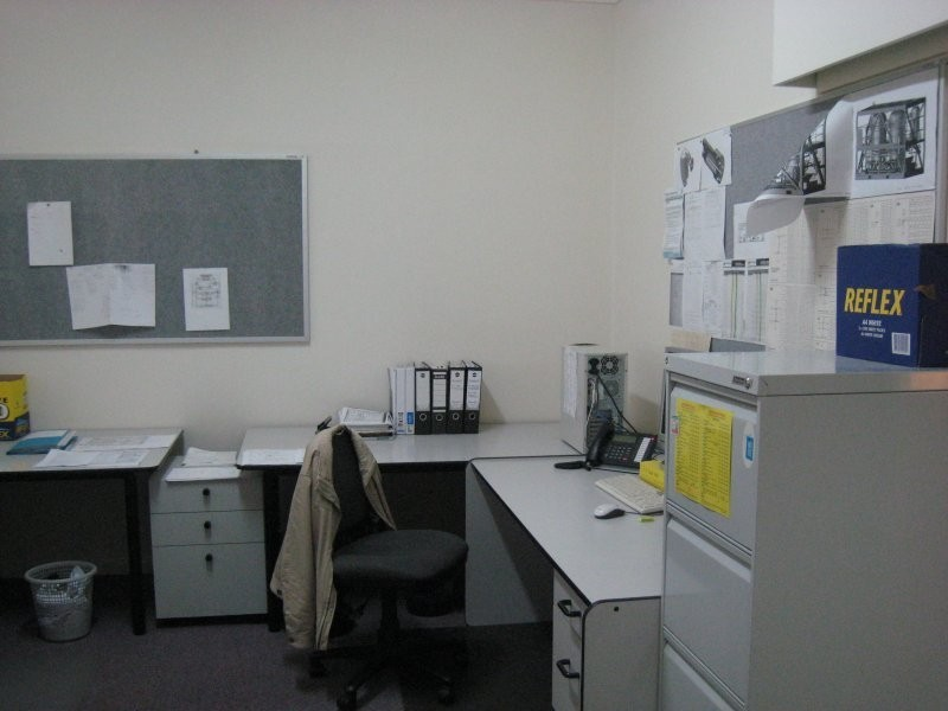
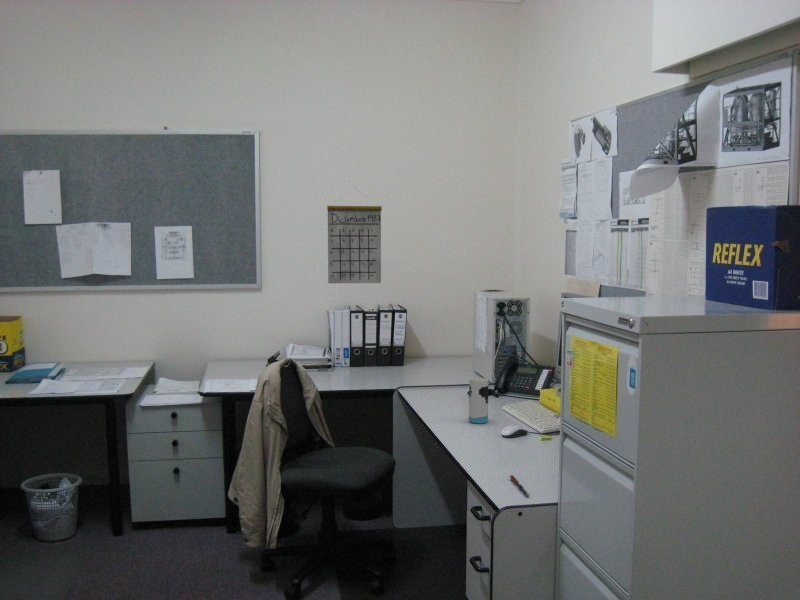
+ cup (478, 400)
+ pen (519, 485)
+ calendar (354, 235)
